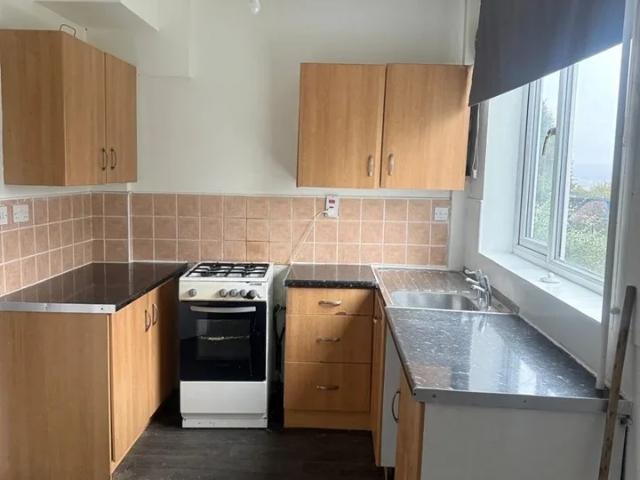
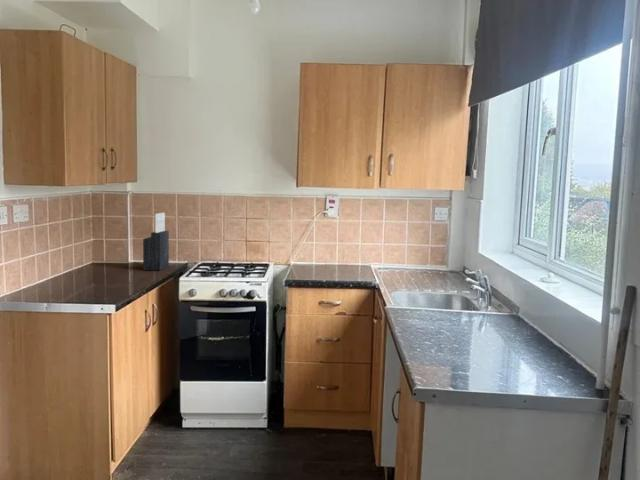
+ knife block (154, 240)
